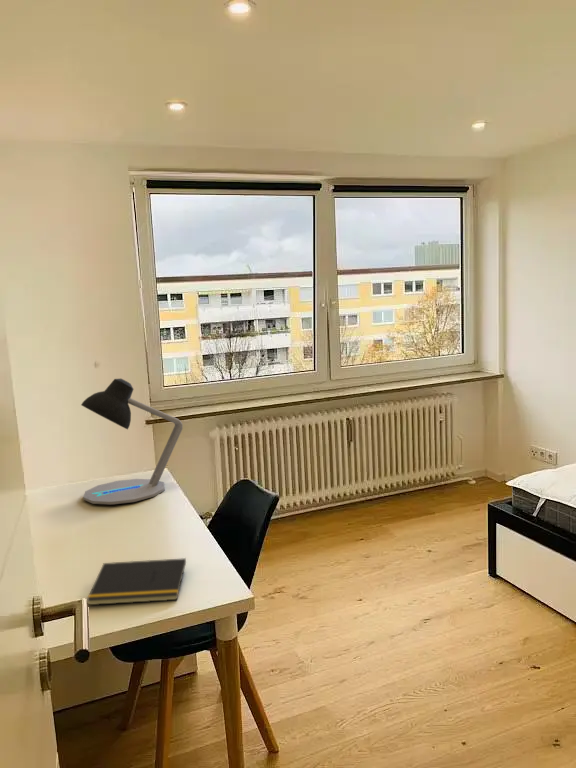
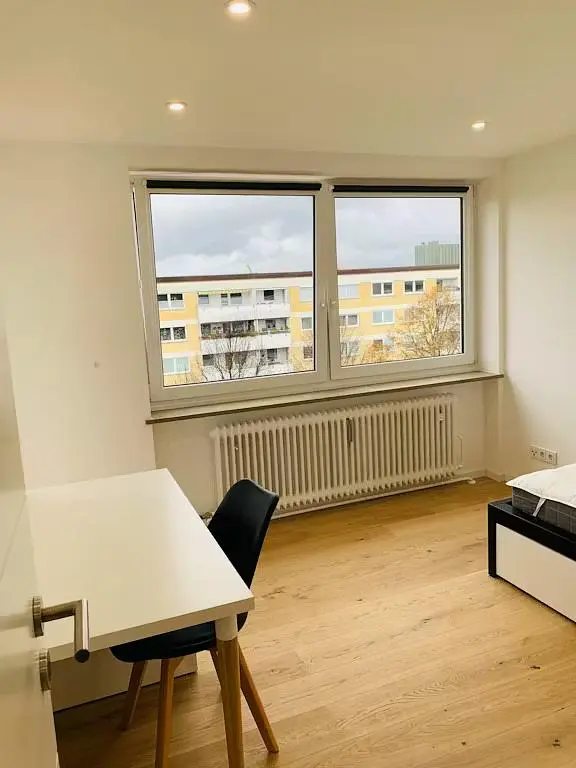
- notepad (138, 580)
- desk lamp (127, 429)
